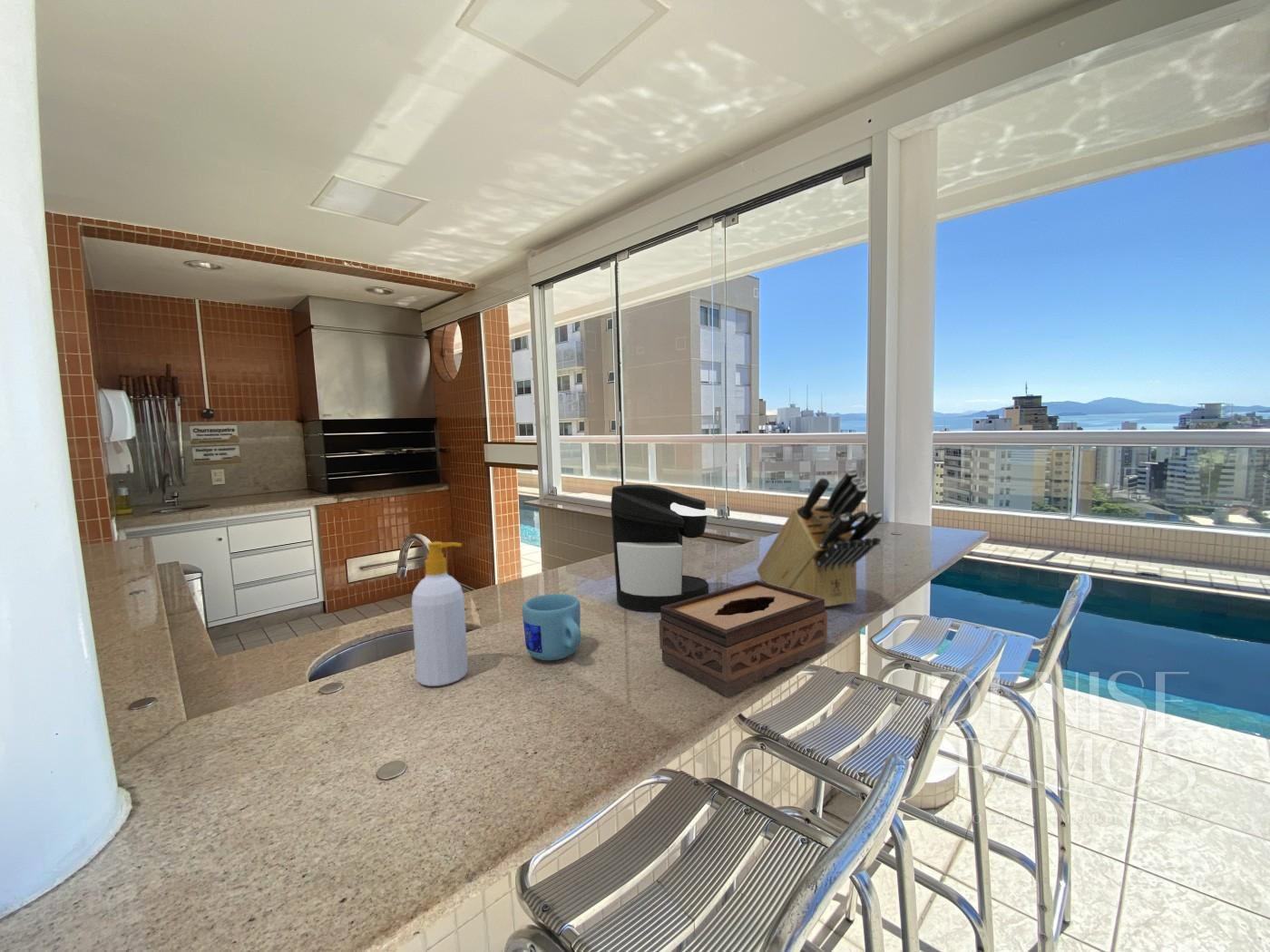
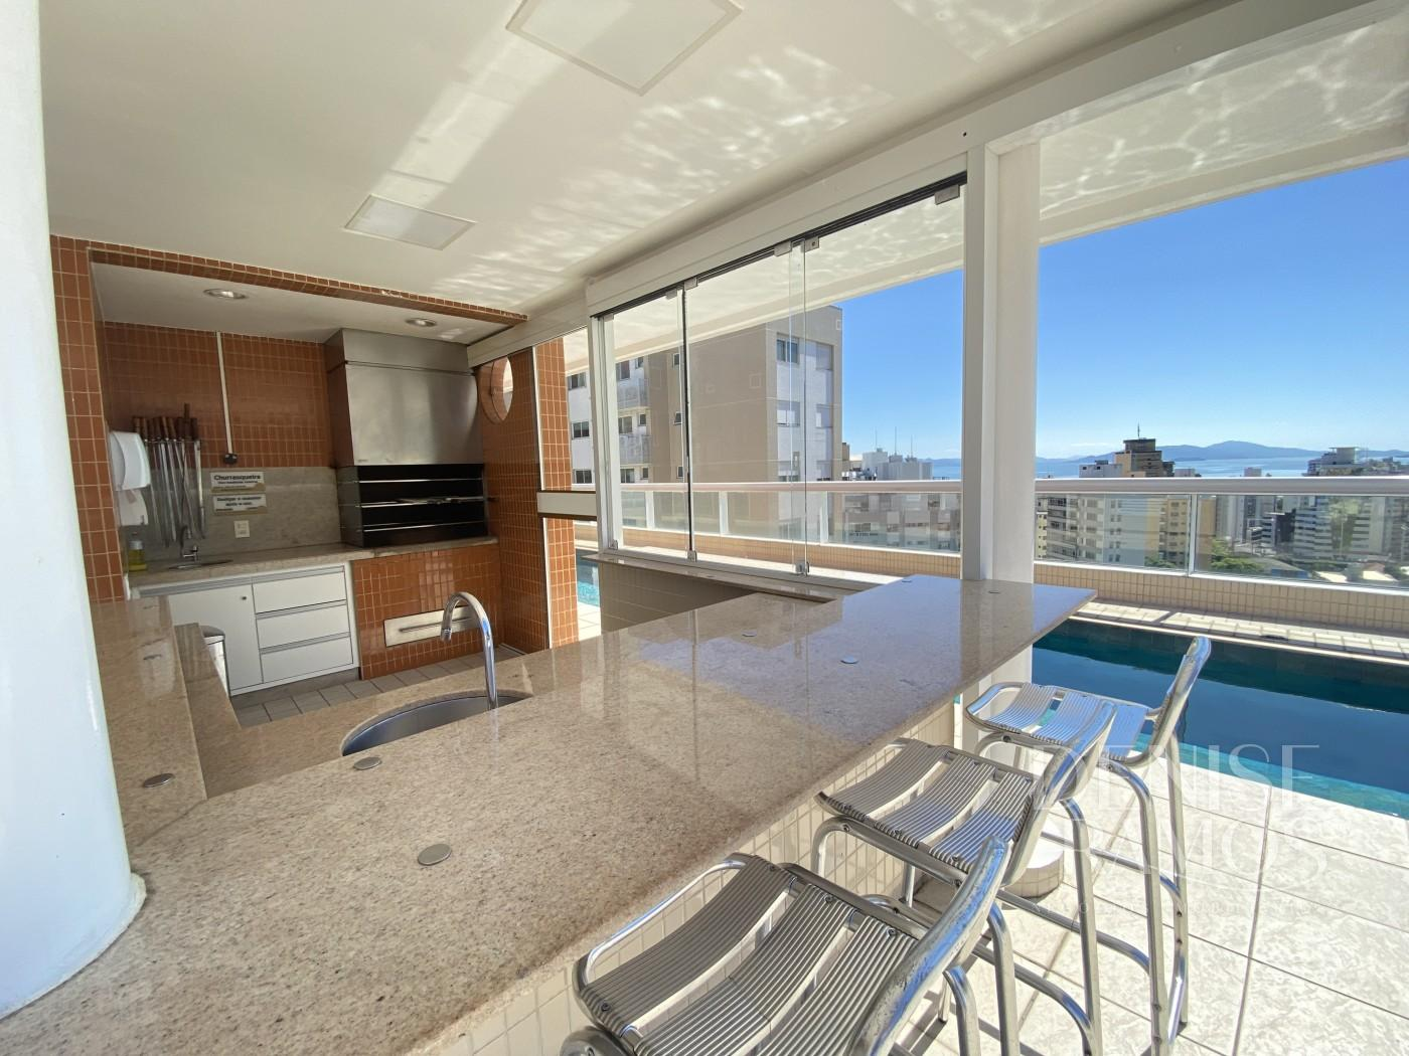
- soap bottle (440, 609)
- coffee maker (662, 541)
- mug (556, 630)
- tissue box (743, 629)
- knife block (813, 532)
